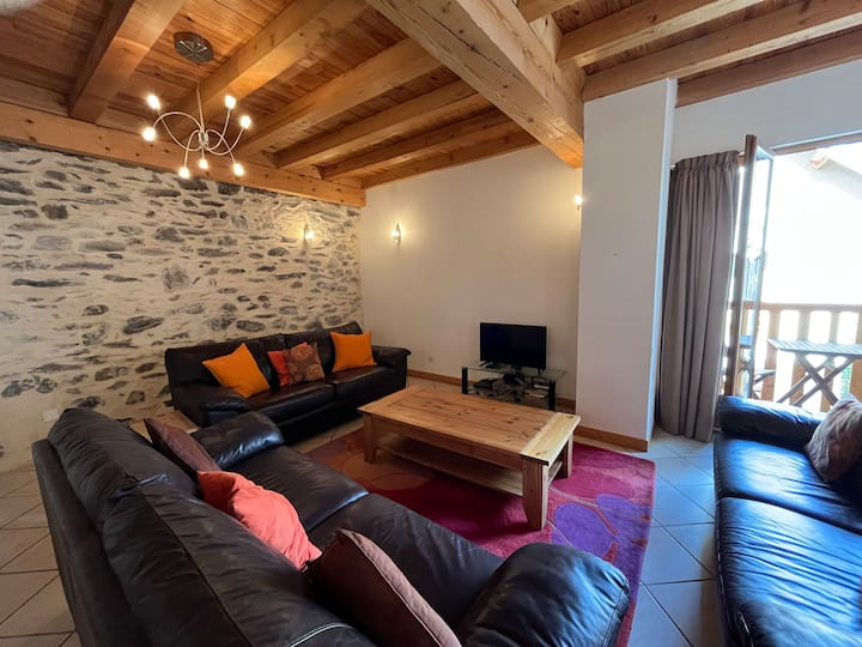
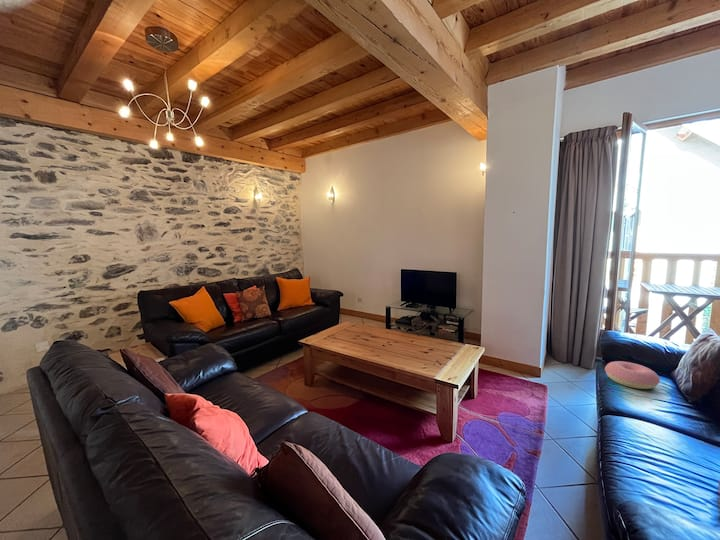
+ cushion (631, 374)
